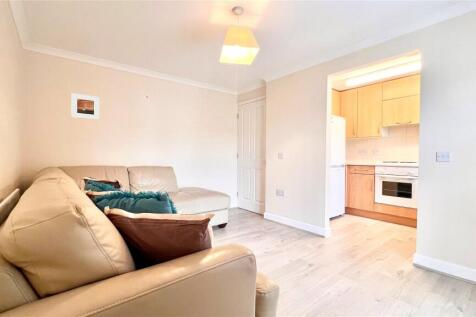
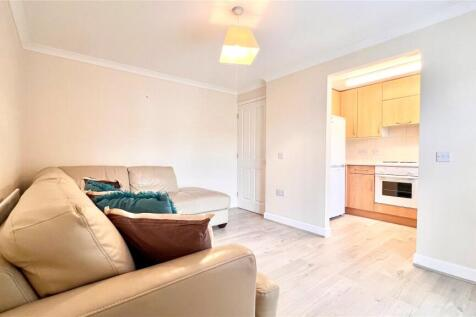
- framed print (85, 106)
